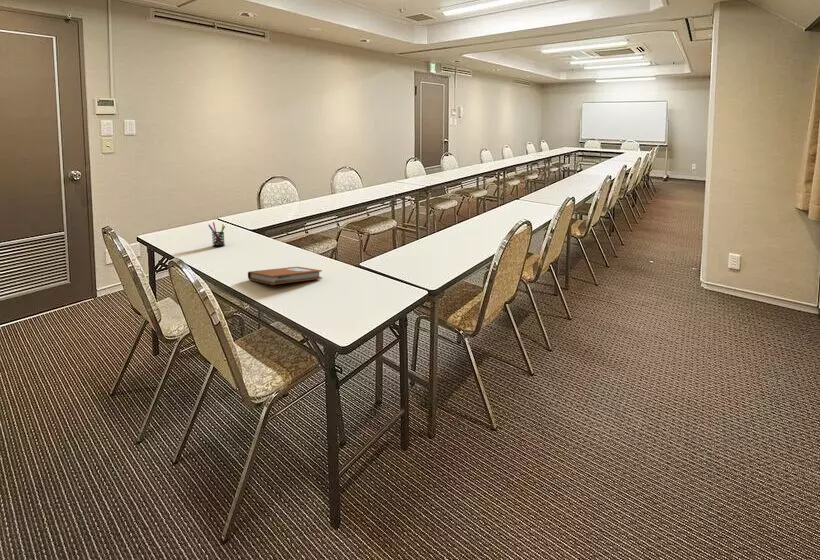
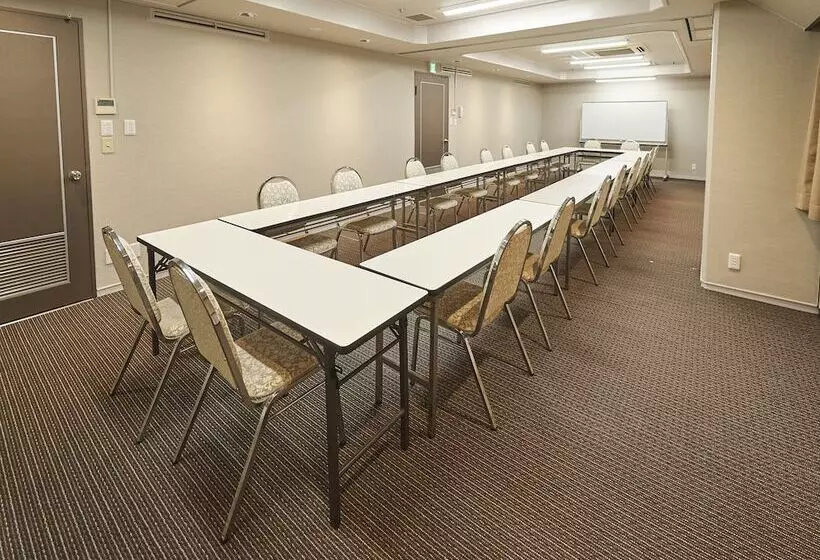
- notebook (286, 274)
- pen holder (218, 233)
